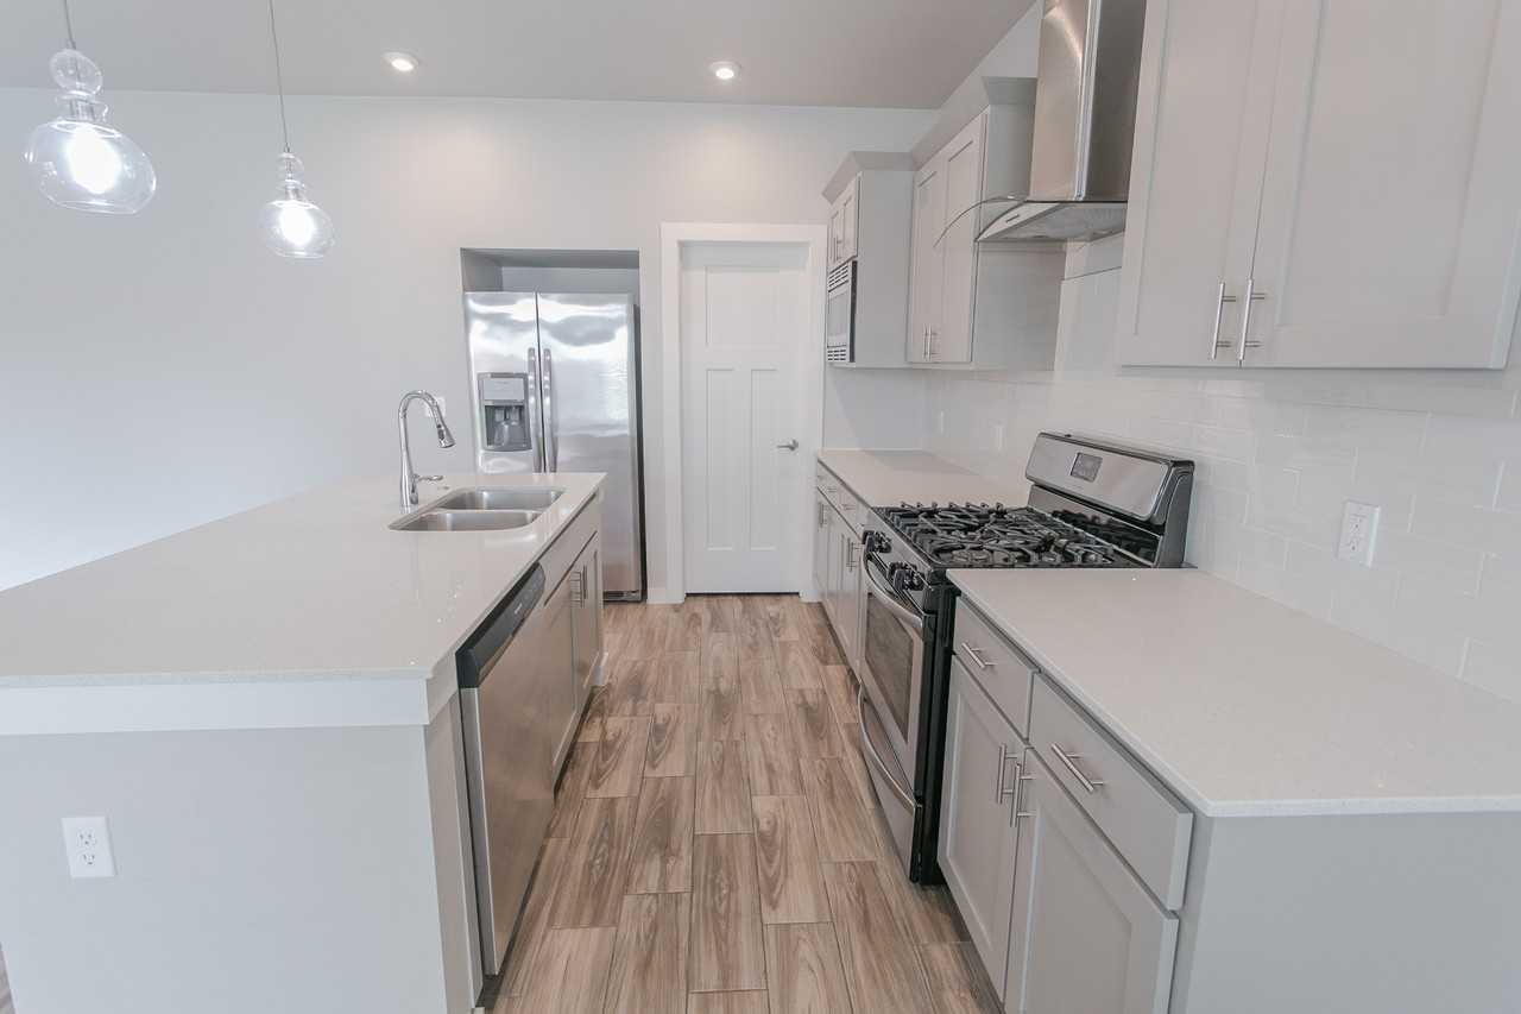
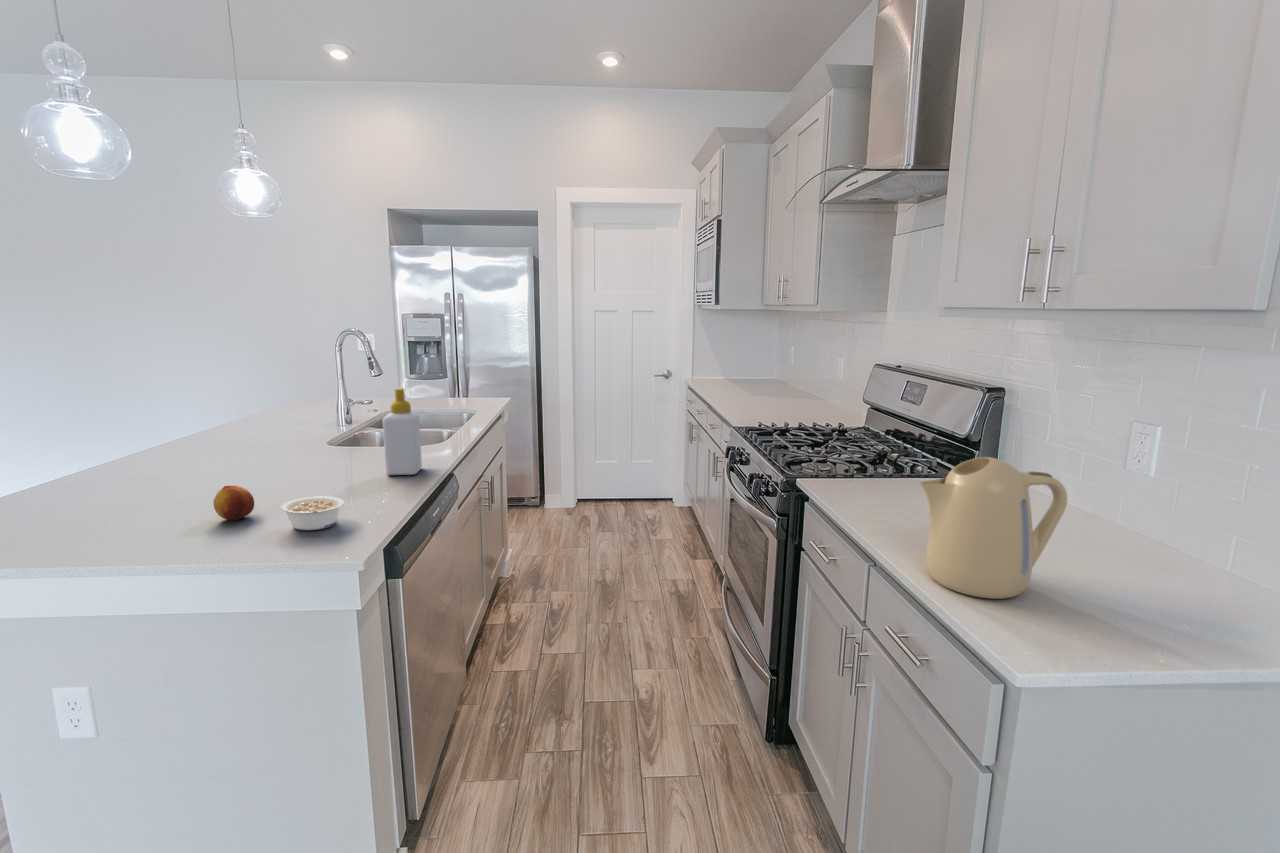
+ kettle (988, 521)
+ soap bottle (402, 431)
+ legume (315, 512)
+ fruit (233, 501)
